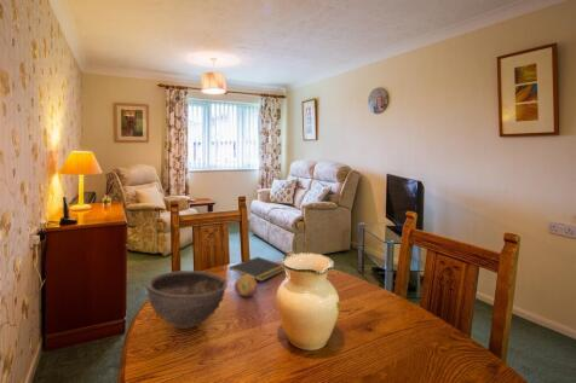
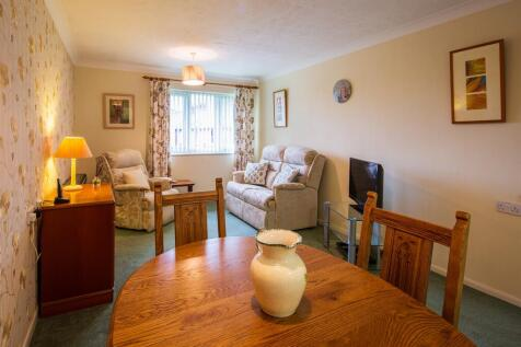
- bowl (188, 302)
- fruit (246, 285)
- notepad (259, 267)
